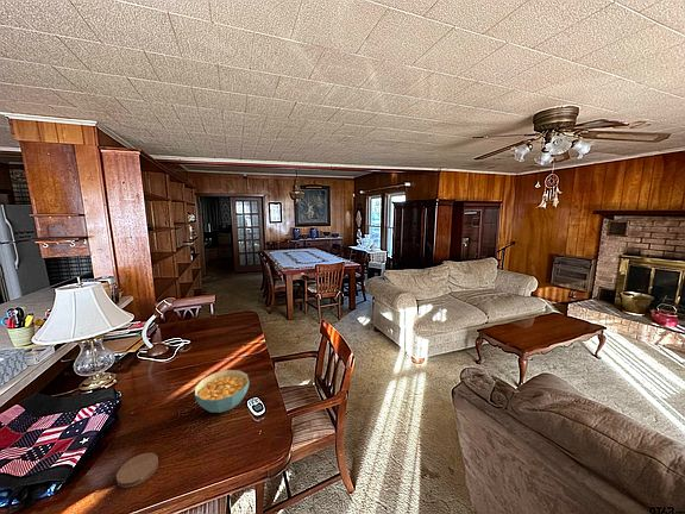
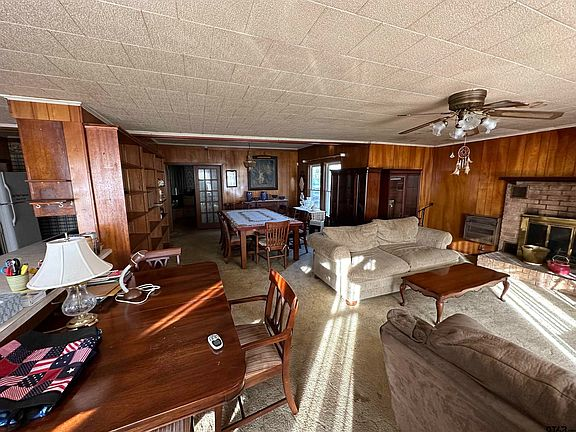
- coaster (138, 469)
- cereal bowl (222, 395)
